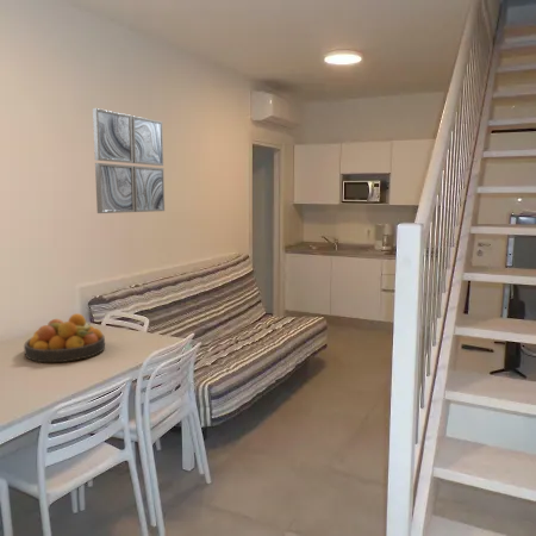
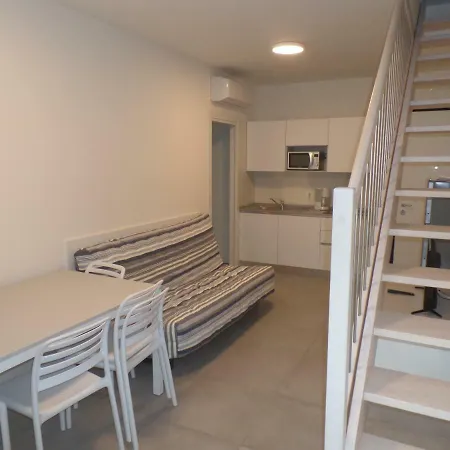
- wall art (131, 166)
- fruit bowl (64, 335)
